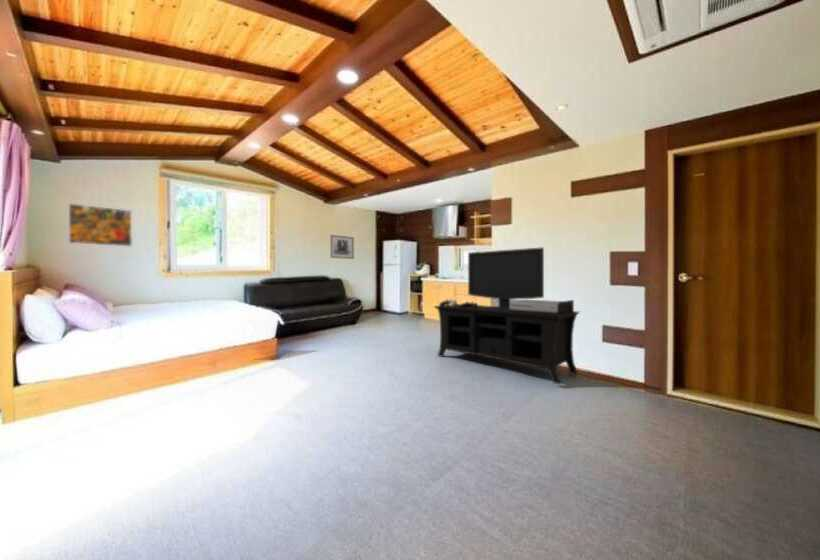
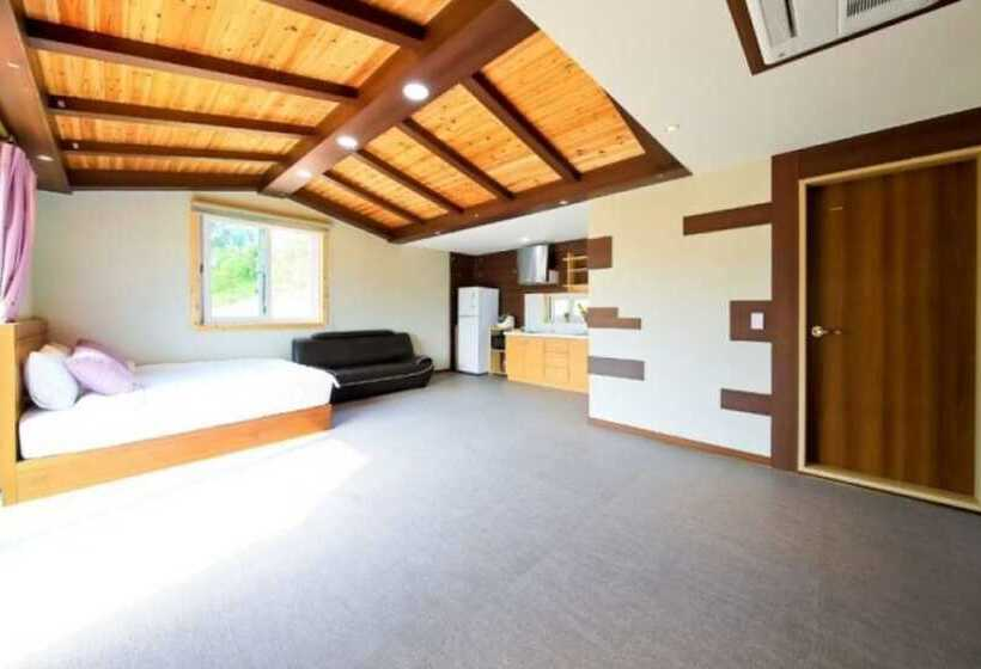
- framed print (101, 226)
- wall art (342, 247)
- media console (499, 307)
